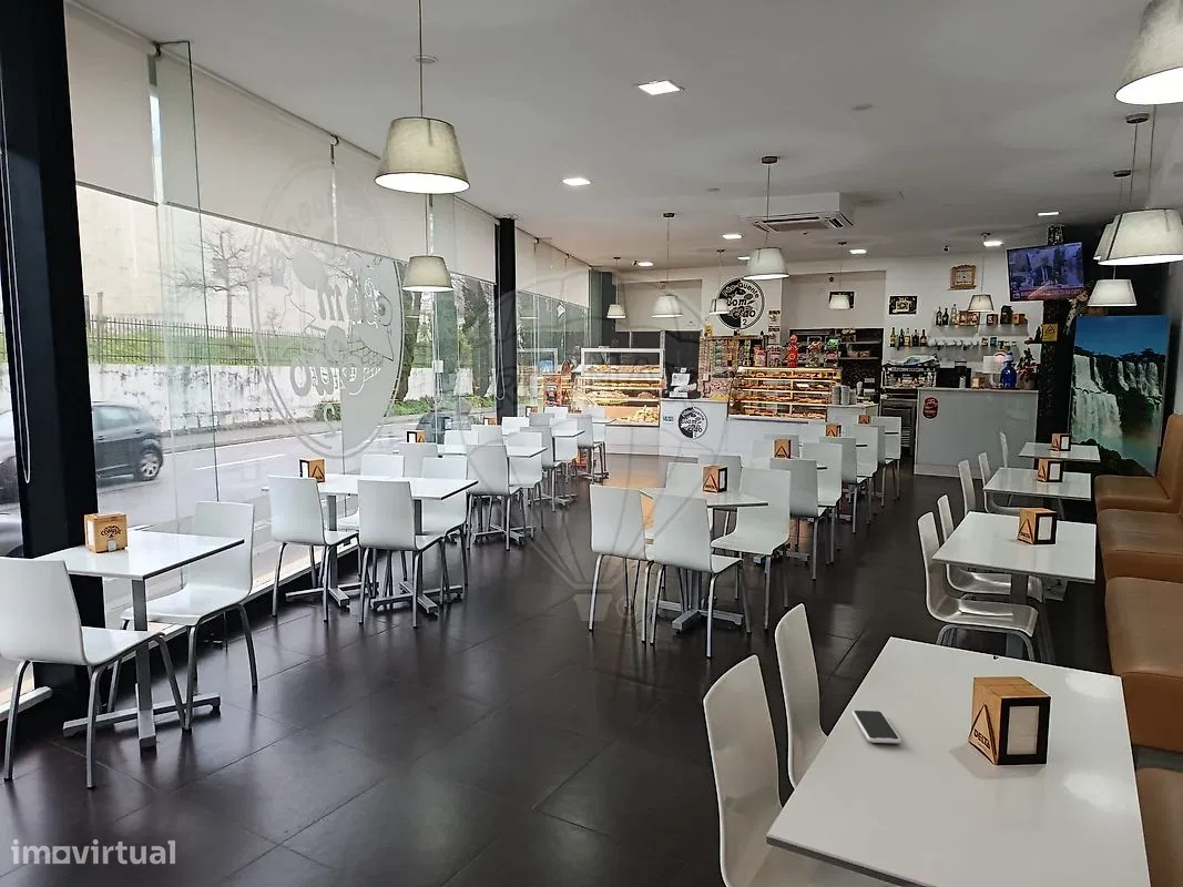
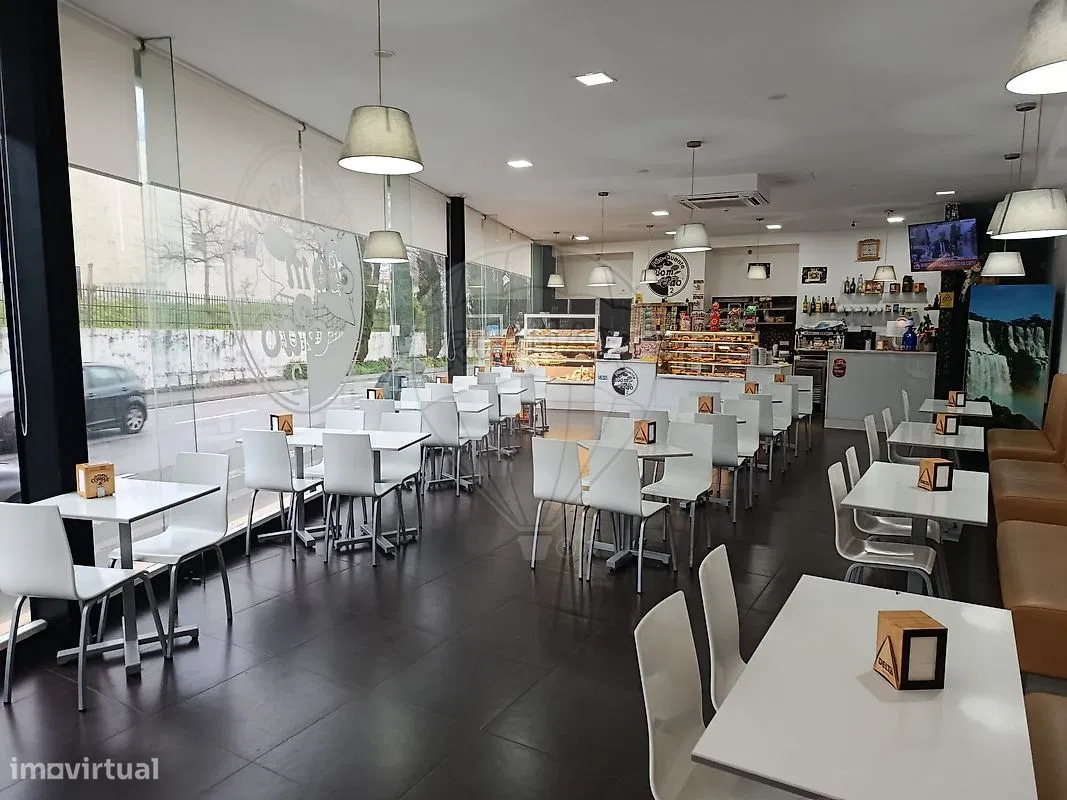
- smartphone (875, 725)
